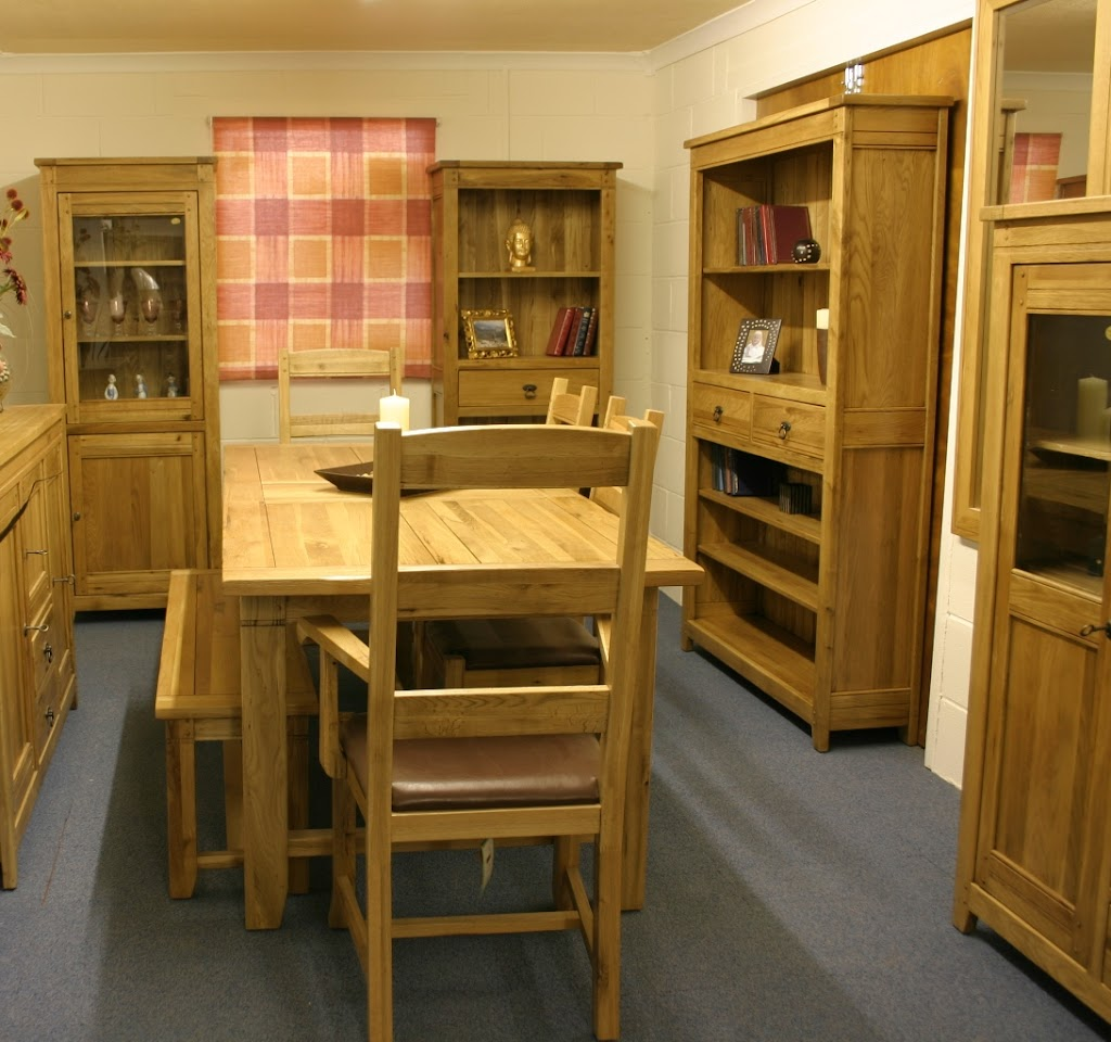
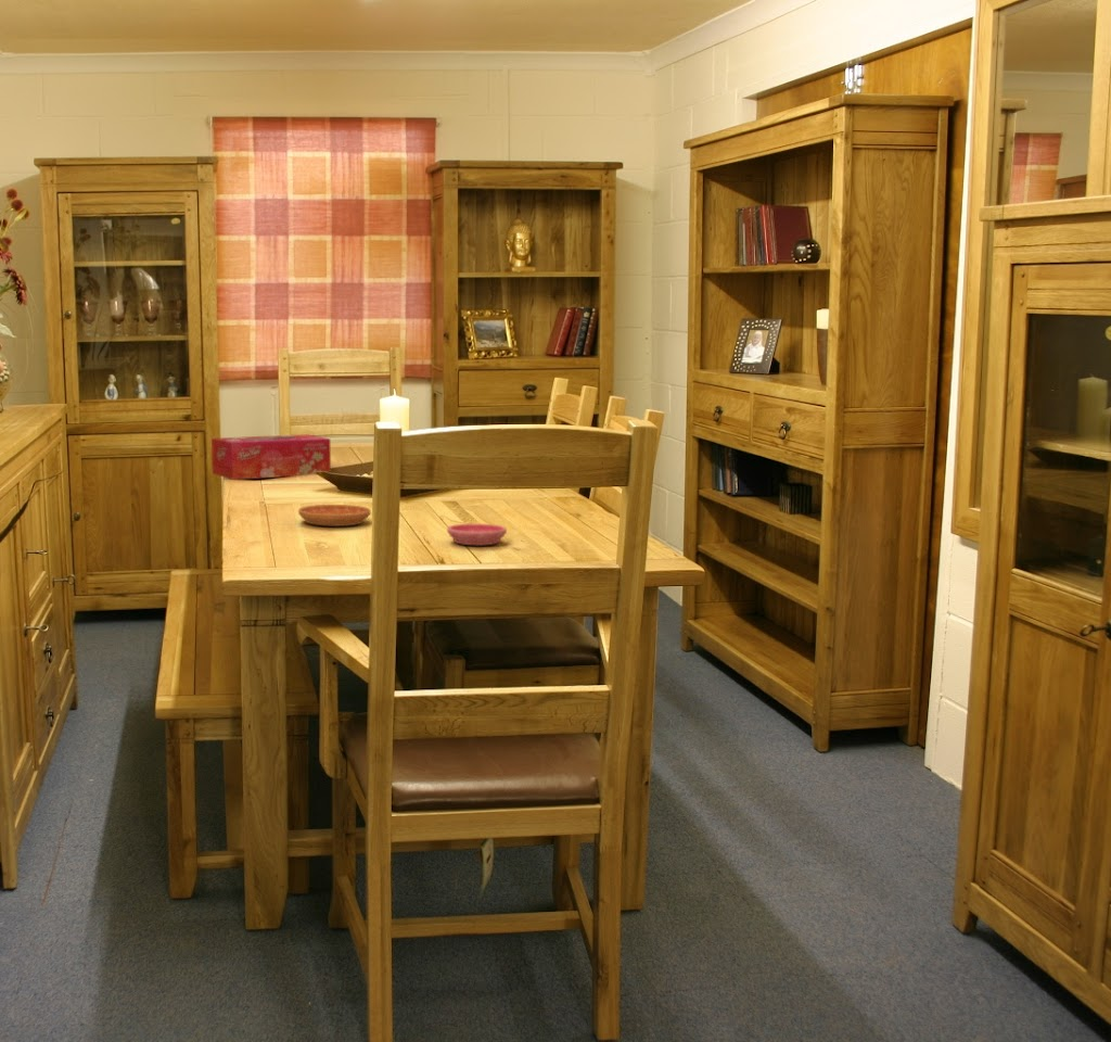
+ saucer (476, 534)
+ saucer (334, 516)
+ tissue box (271, 456)
